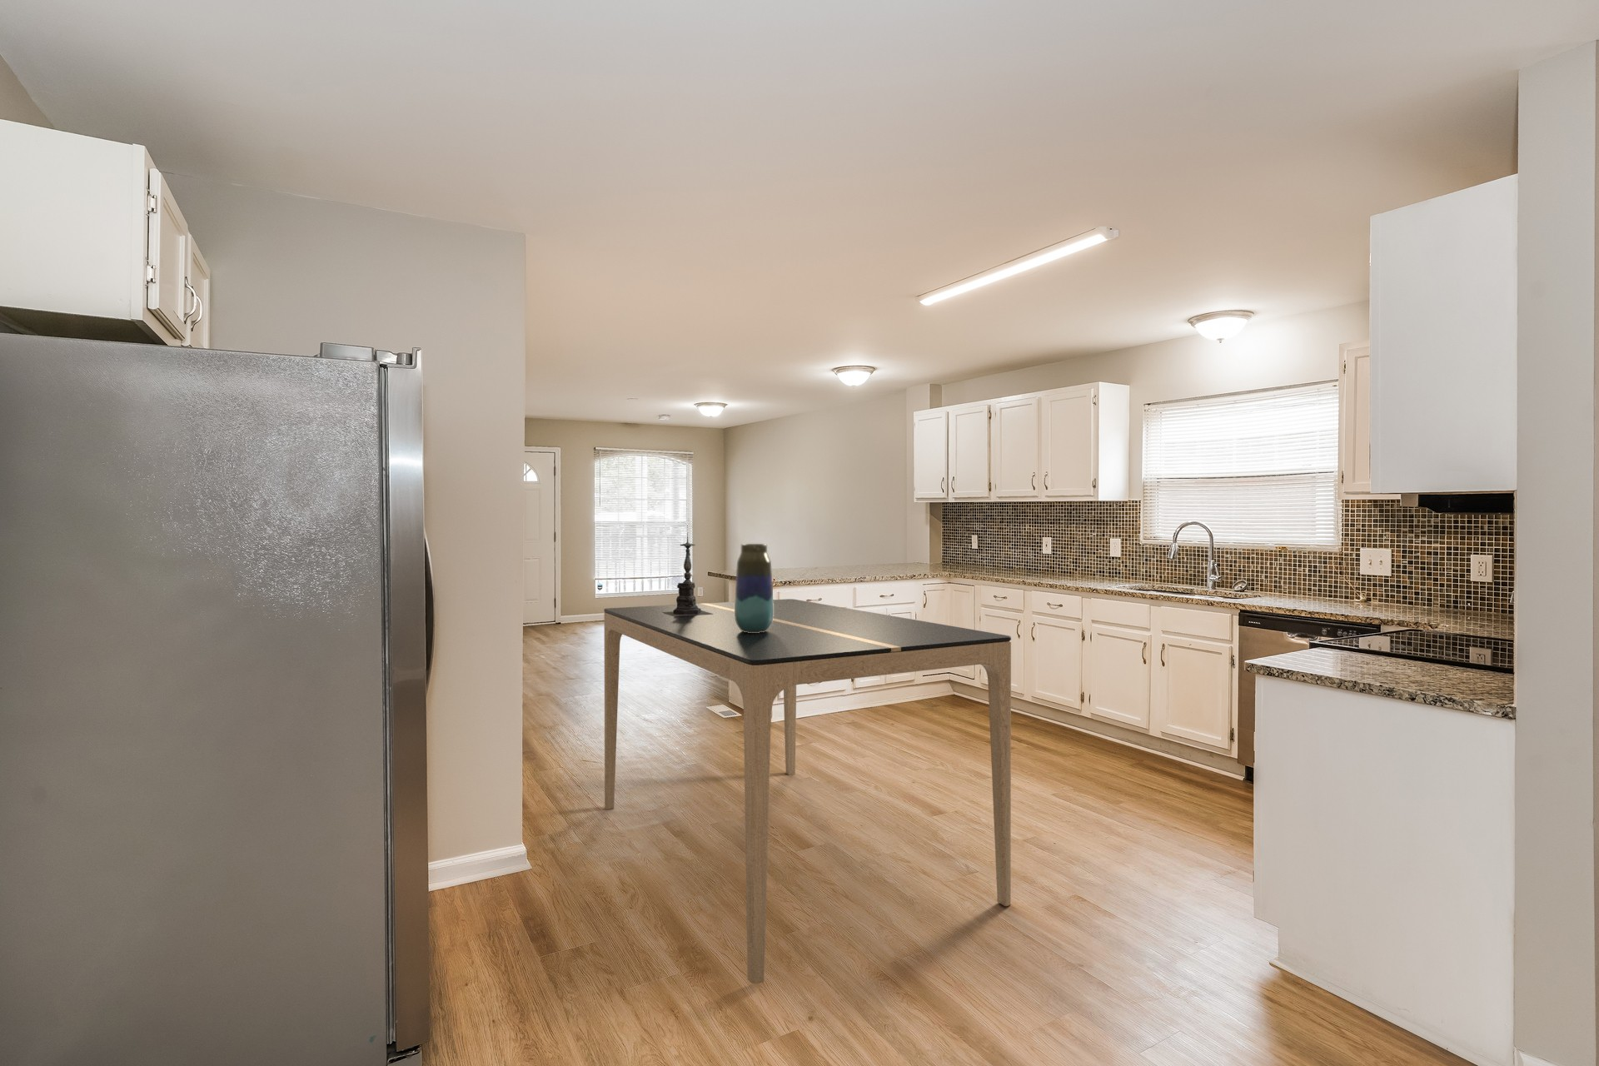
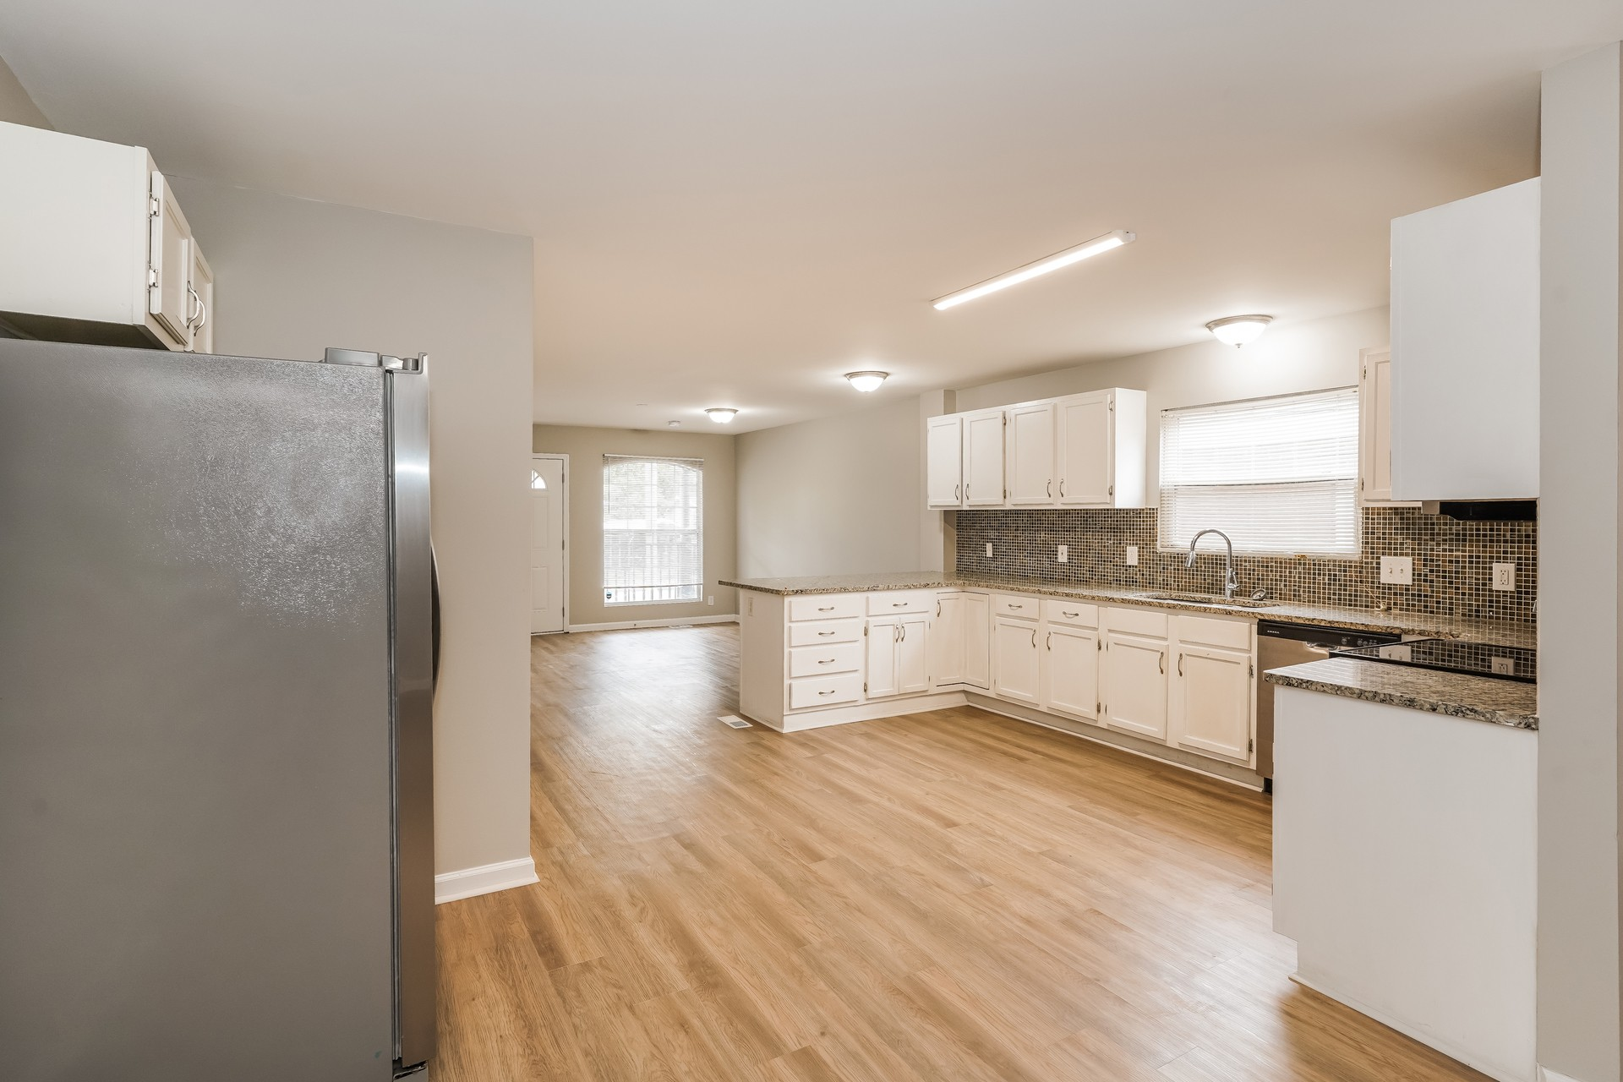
- candle holder (688, 572)
- vase (754, 587)
- dining table (784, 734)
